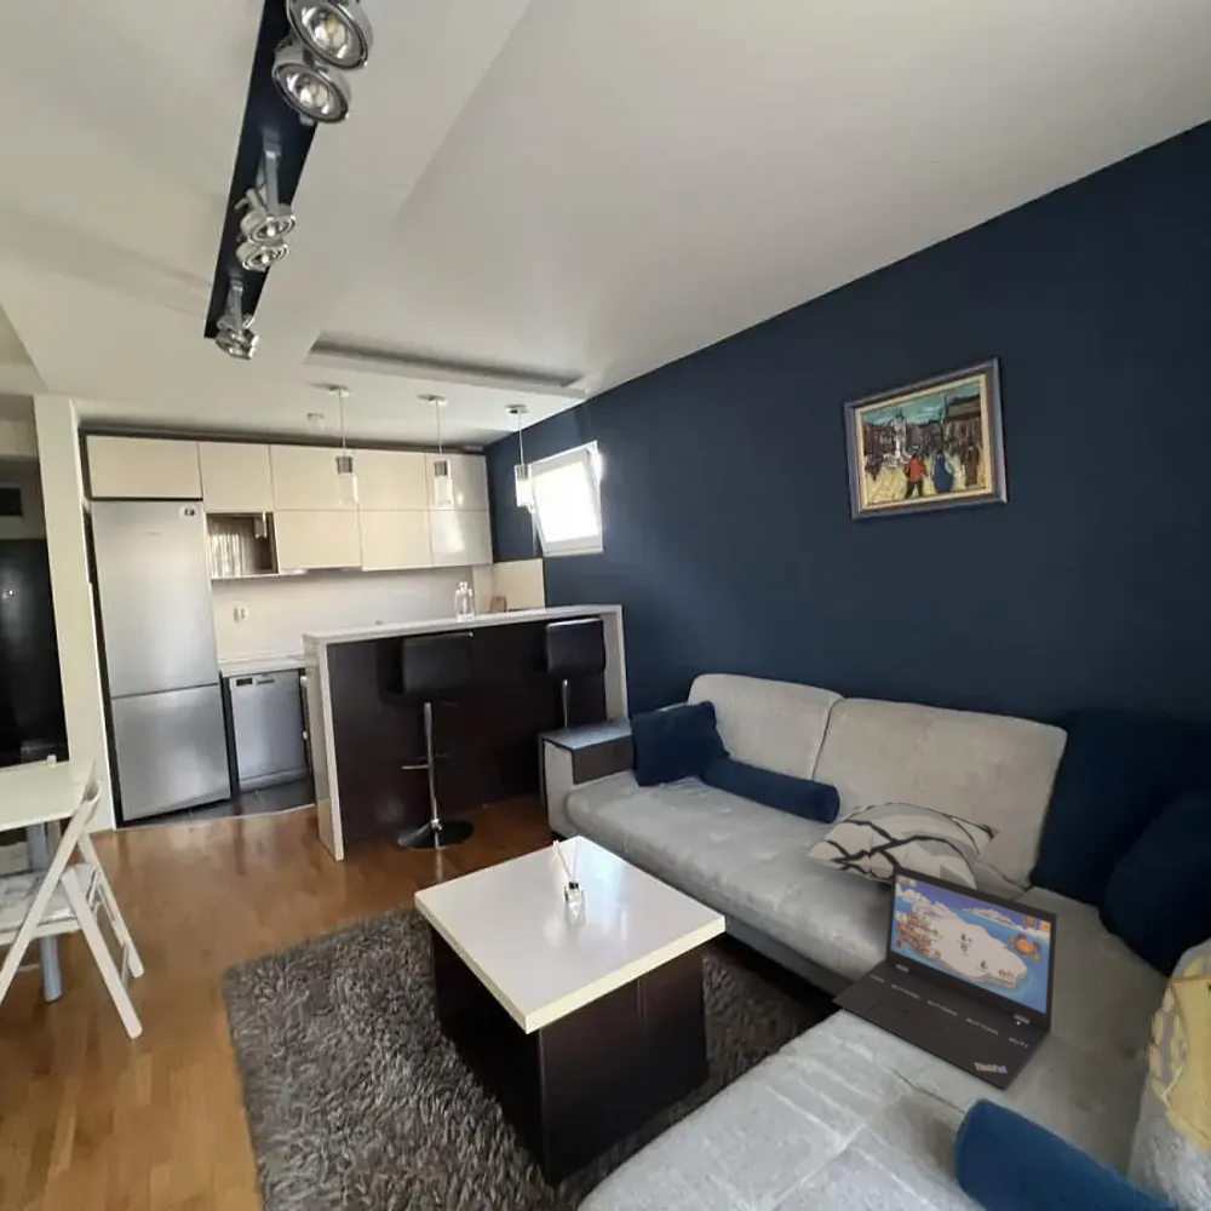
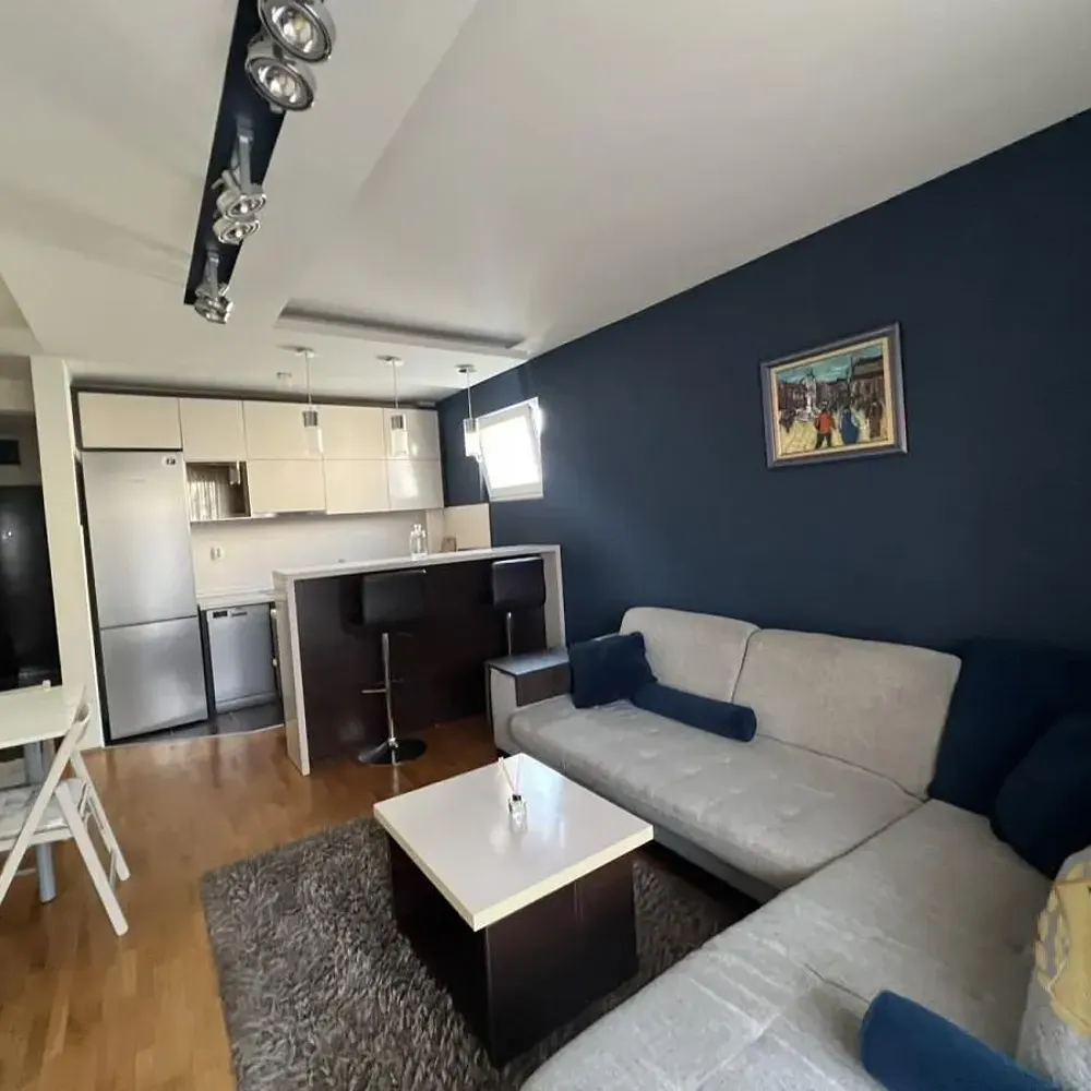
- decorative pillow (905, 843)
- laptop (940, 960)
